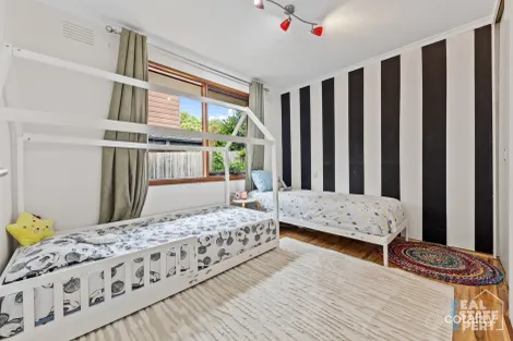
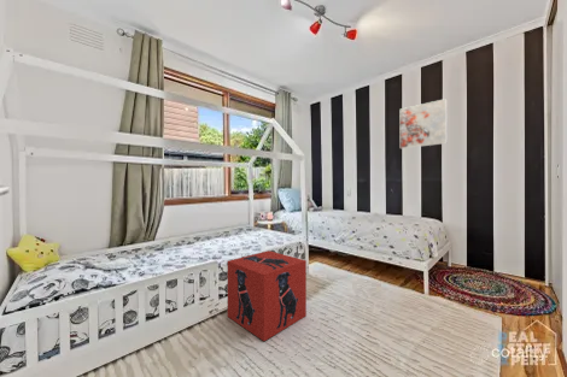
+ storage box (267, 288)
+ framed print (421, 124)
